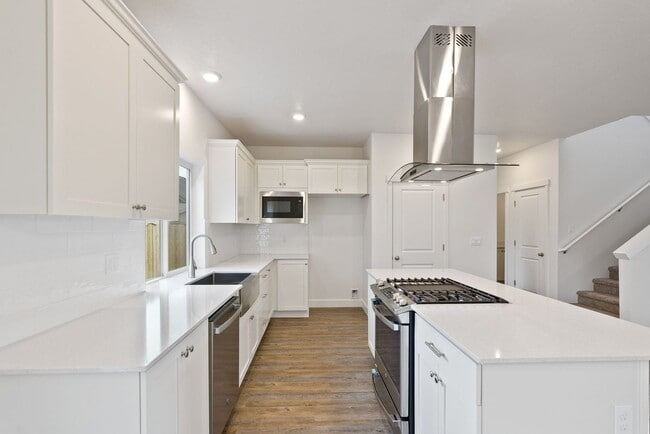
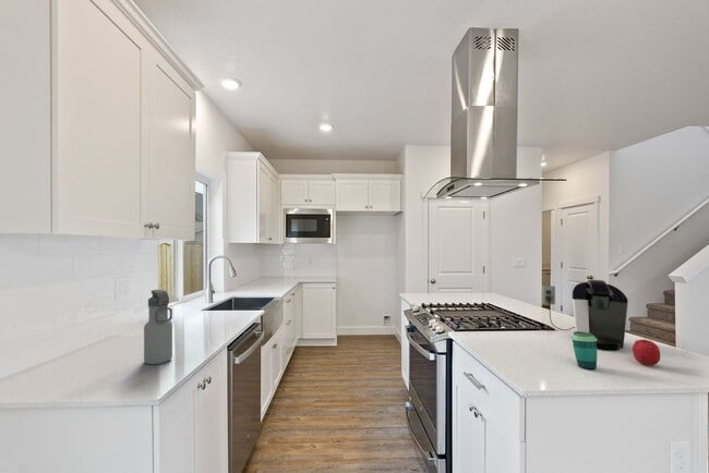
+ water bottle (158, 325)
+ cup (584, 350)
+ fruit (646, 351)
+ coffee maker (582, 310)
